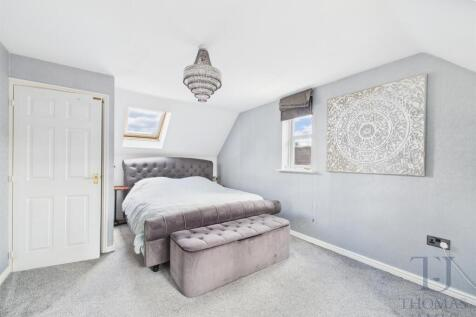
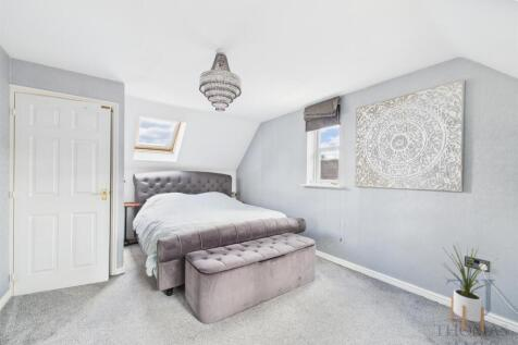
+ house plant (468, 284)
